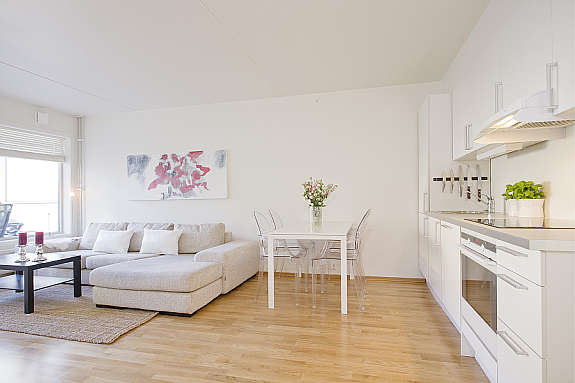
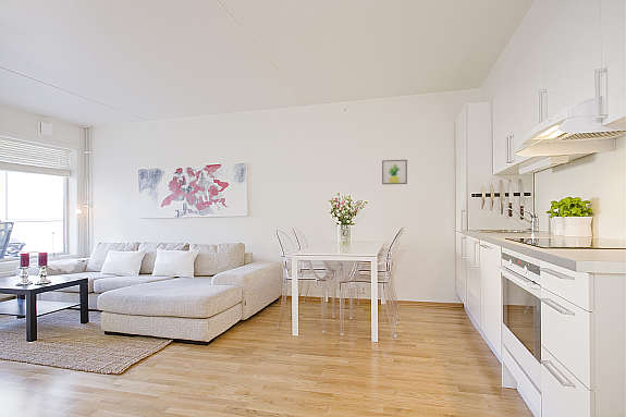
+ wall art (394, 172)
